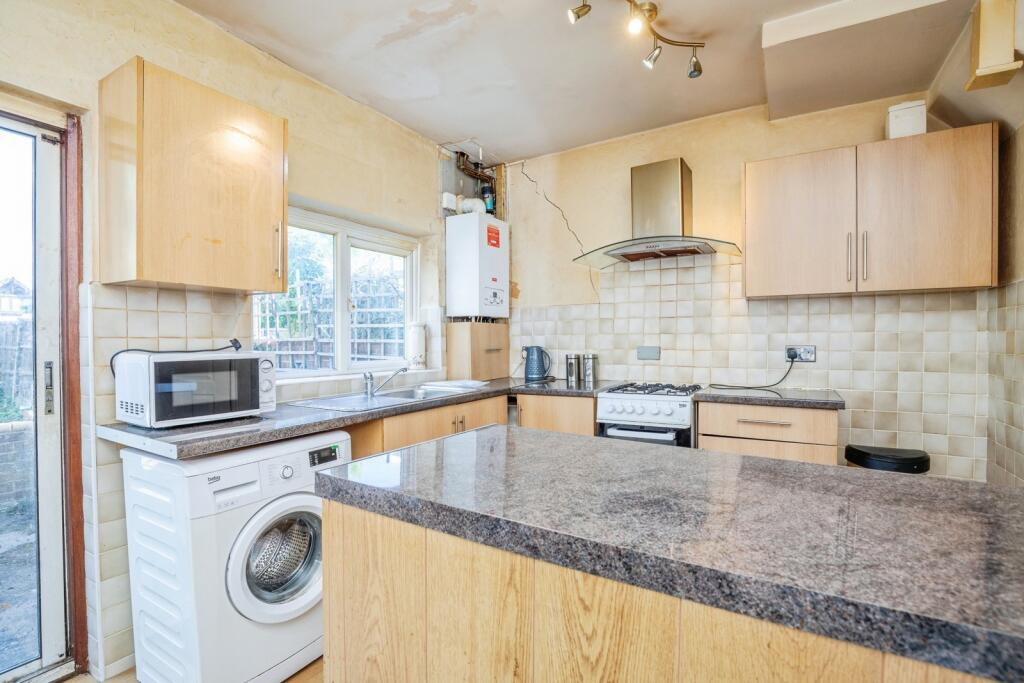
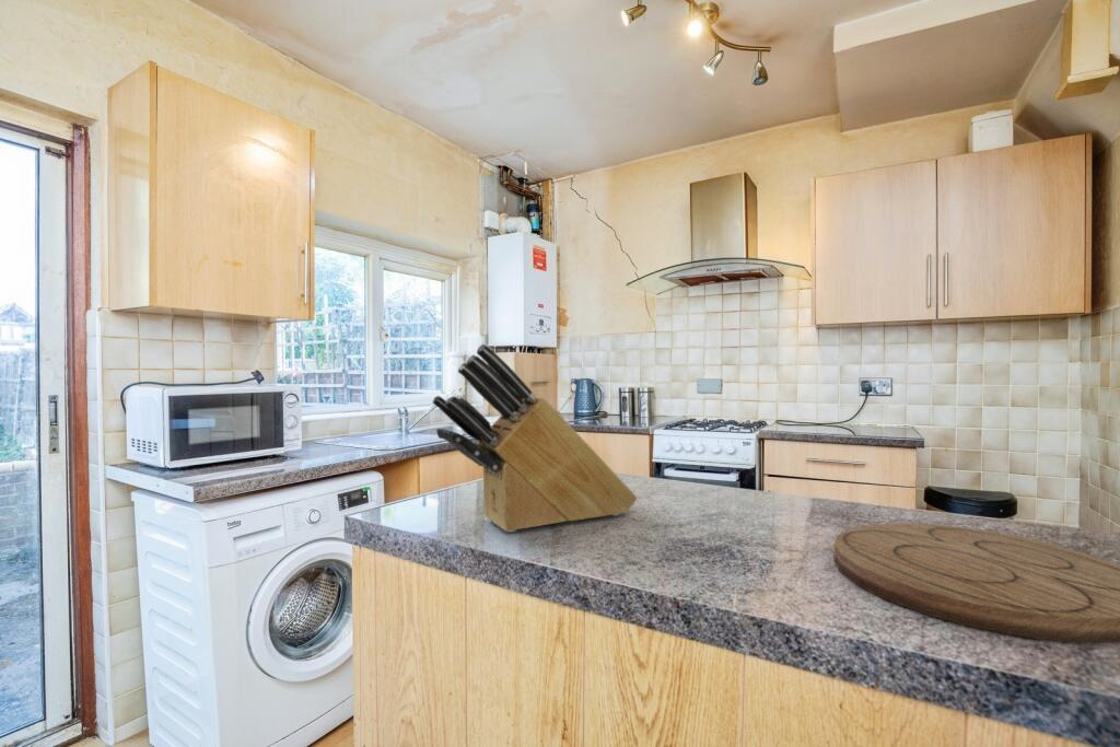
+ cutting board (976, 569)
+ knife block (537, 432)
